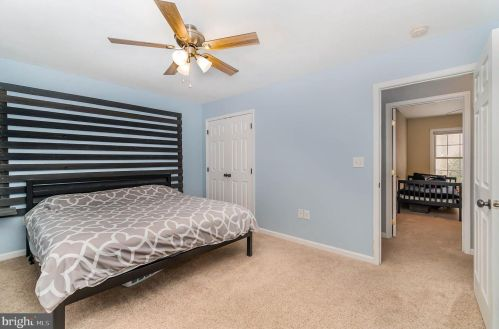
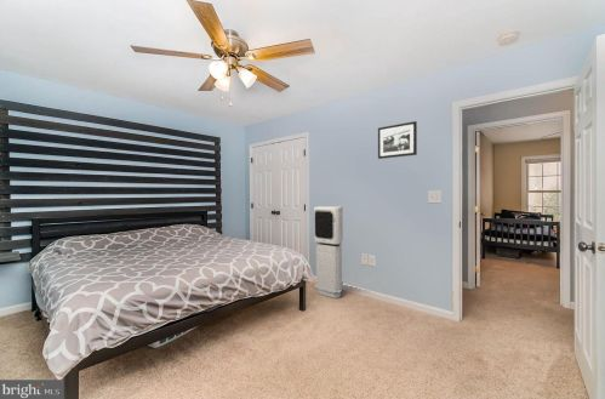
+ picture frame (396, 141)
+ air purifier (332, 249)
